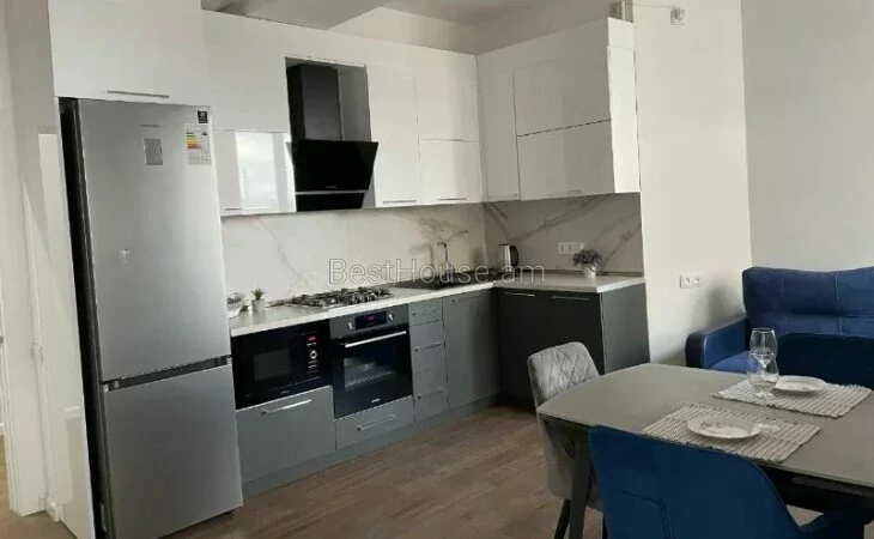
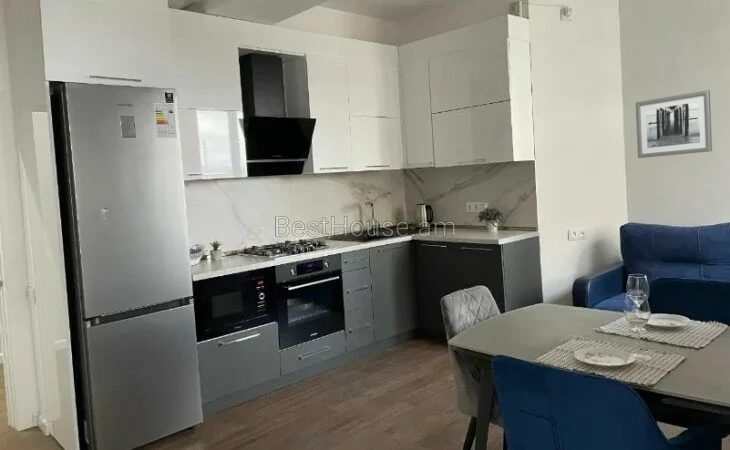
+ wall art (672, 125)
